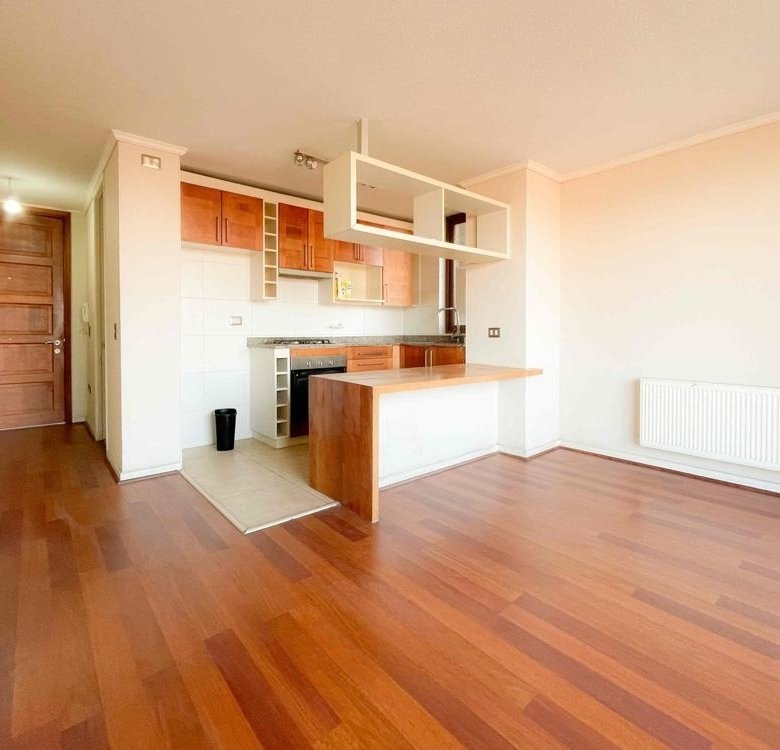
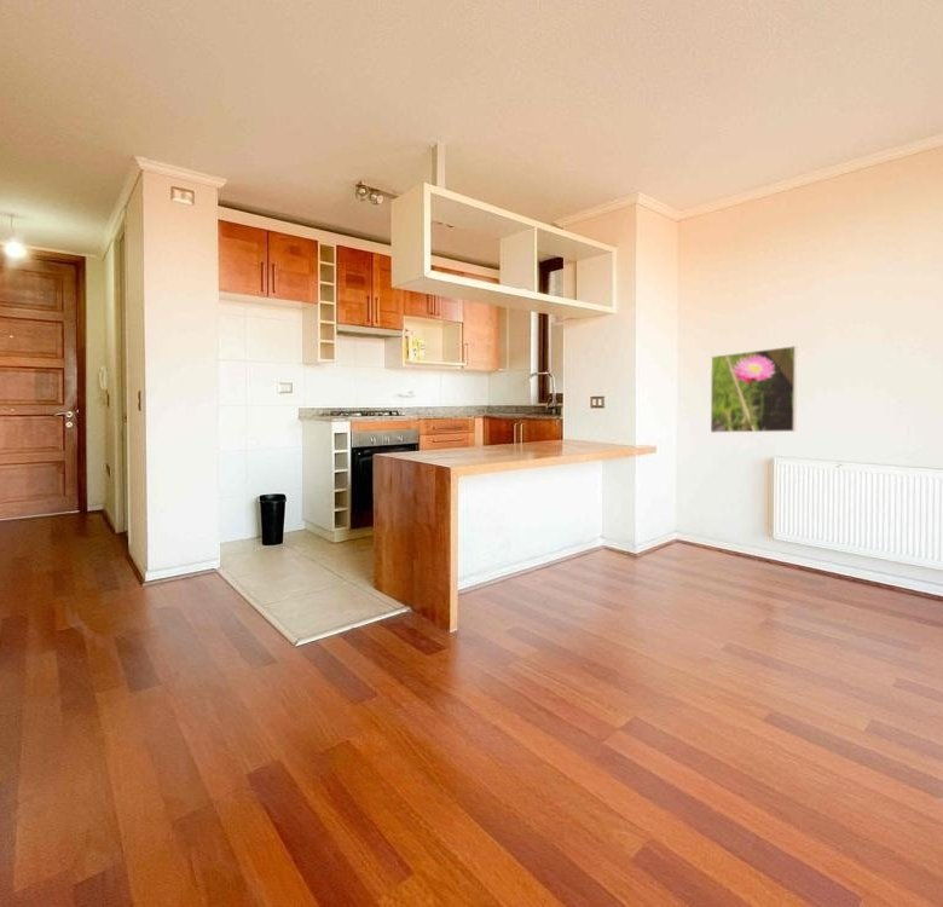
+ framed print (751, 392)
